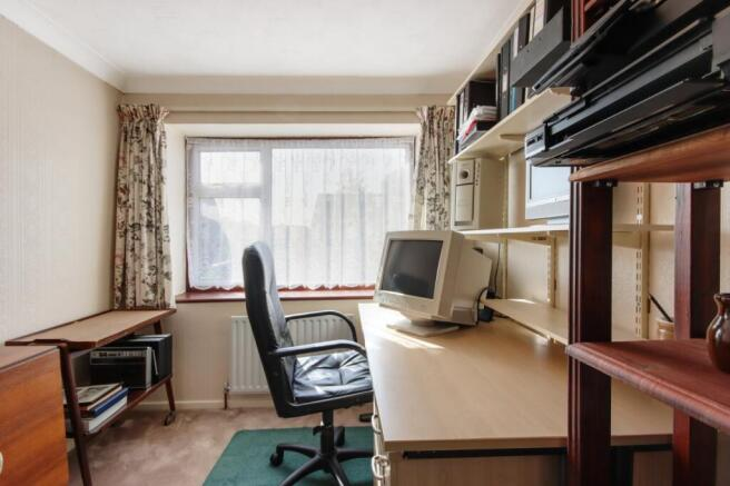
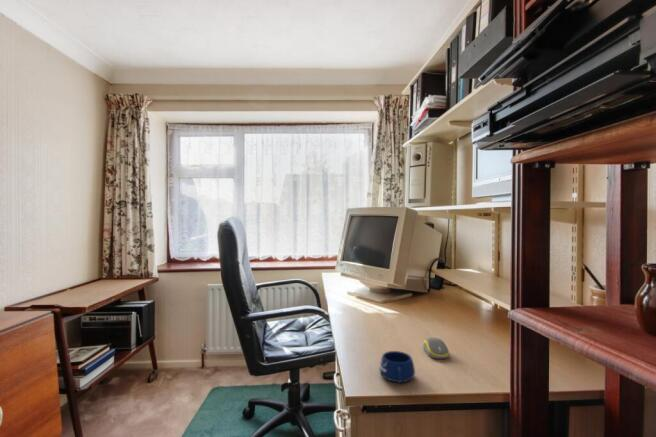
+ computer mouse (435, 346)
+ mug (397, 368)
